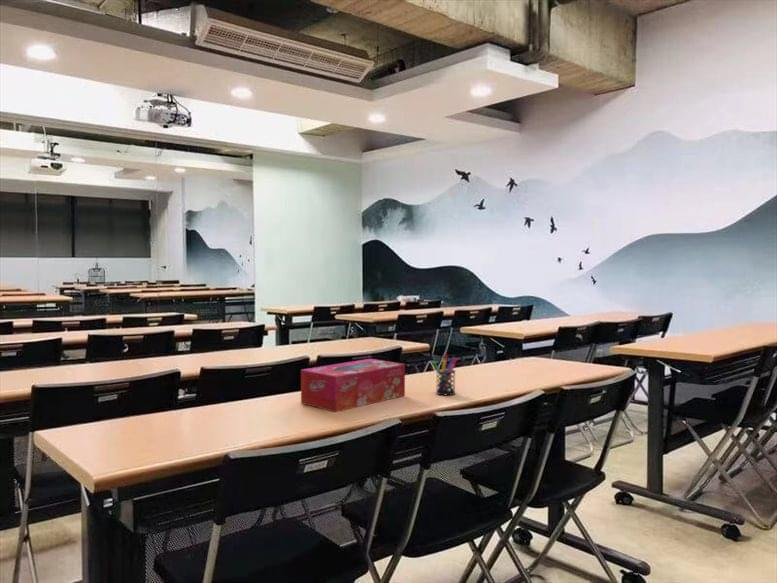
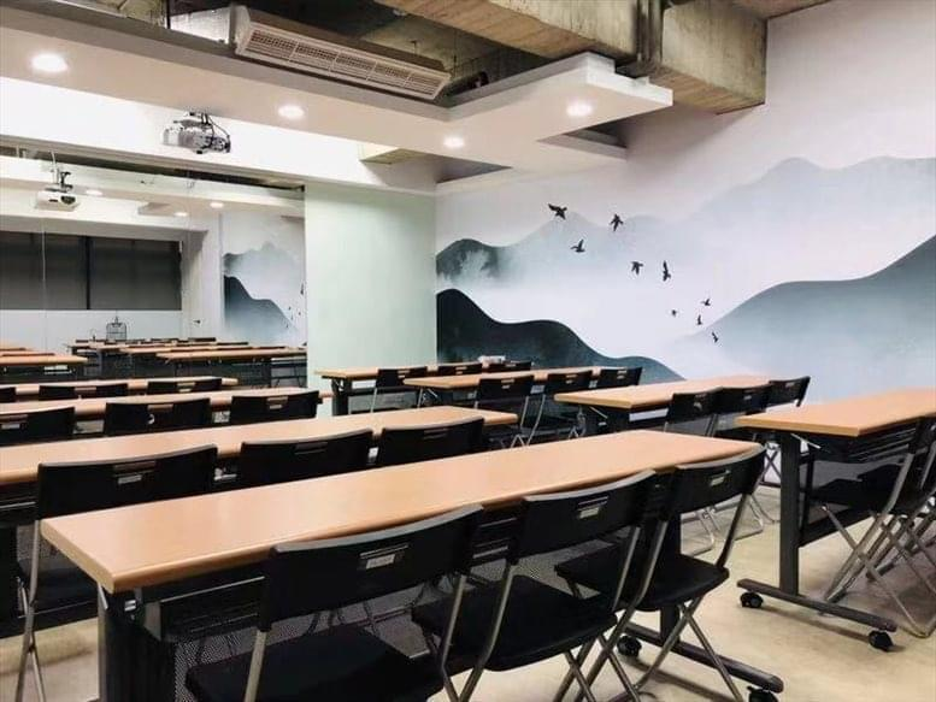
- pen holder (443, 373)
- tissue box (354, 383)
